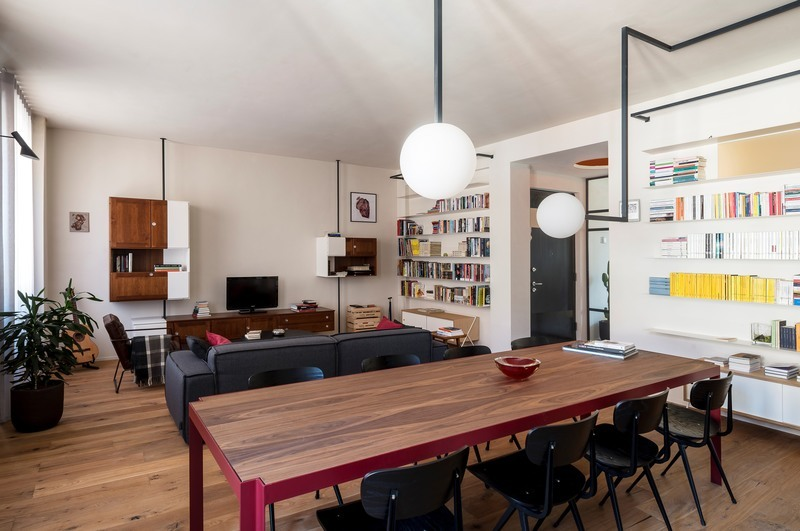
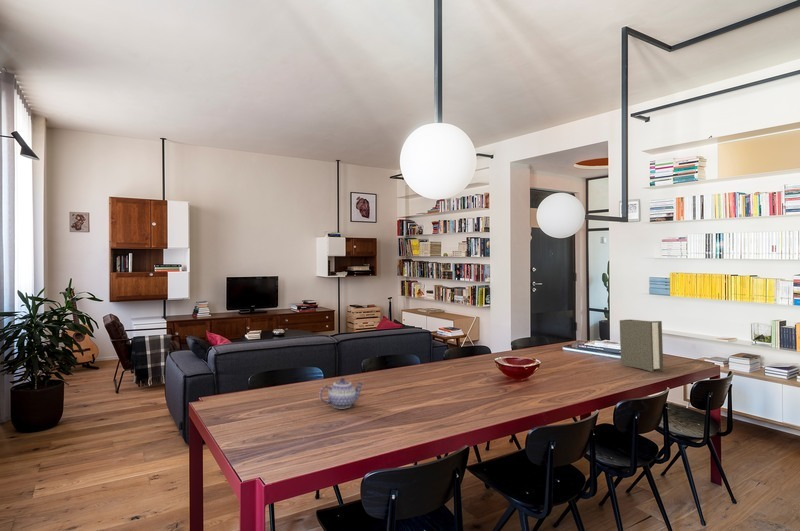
+ teapot (342, 392)
+ book (640, 343)
